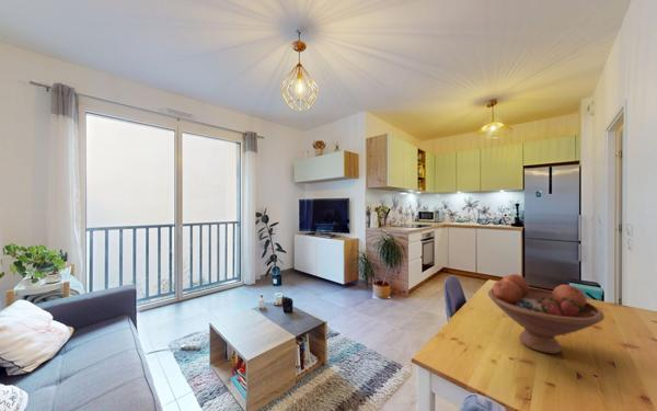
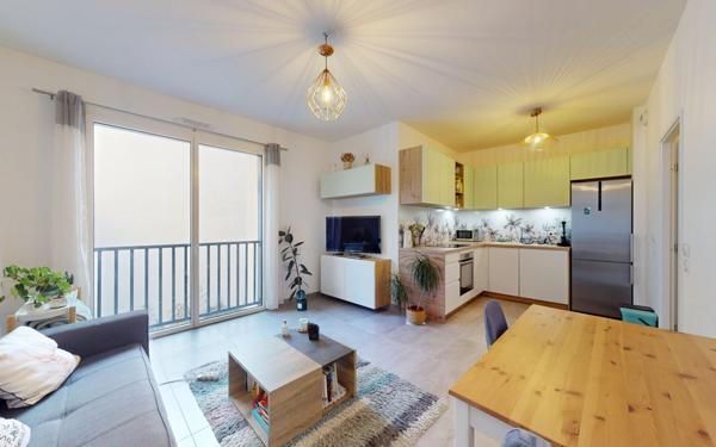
- fruit bowl (539, 313)
